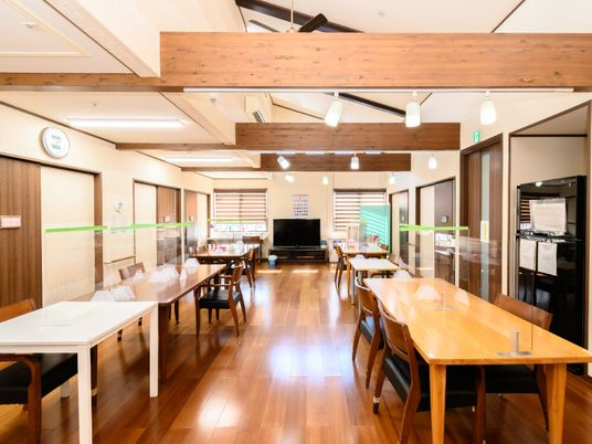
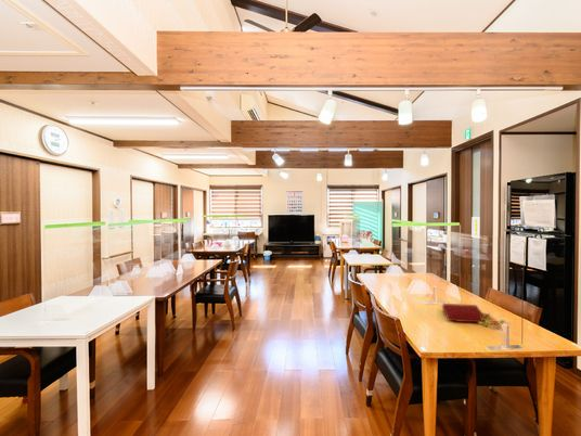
+ candy bag (472, 312)
